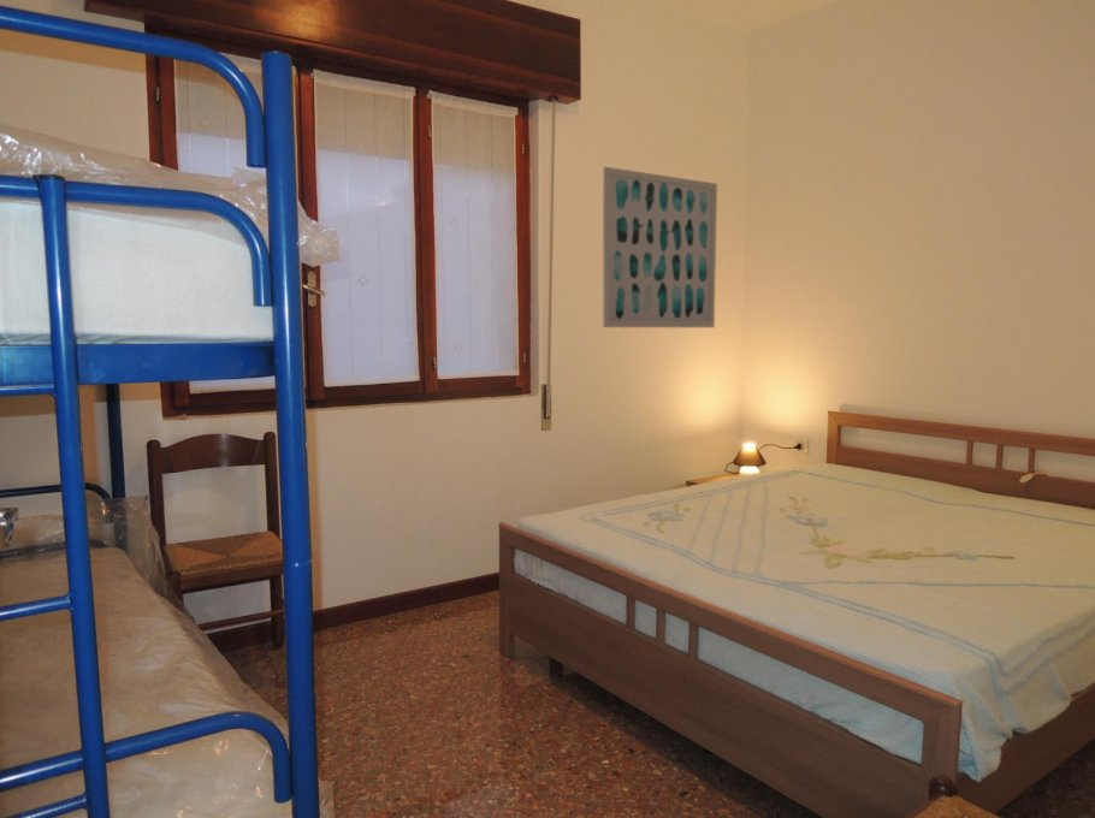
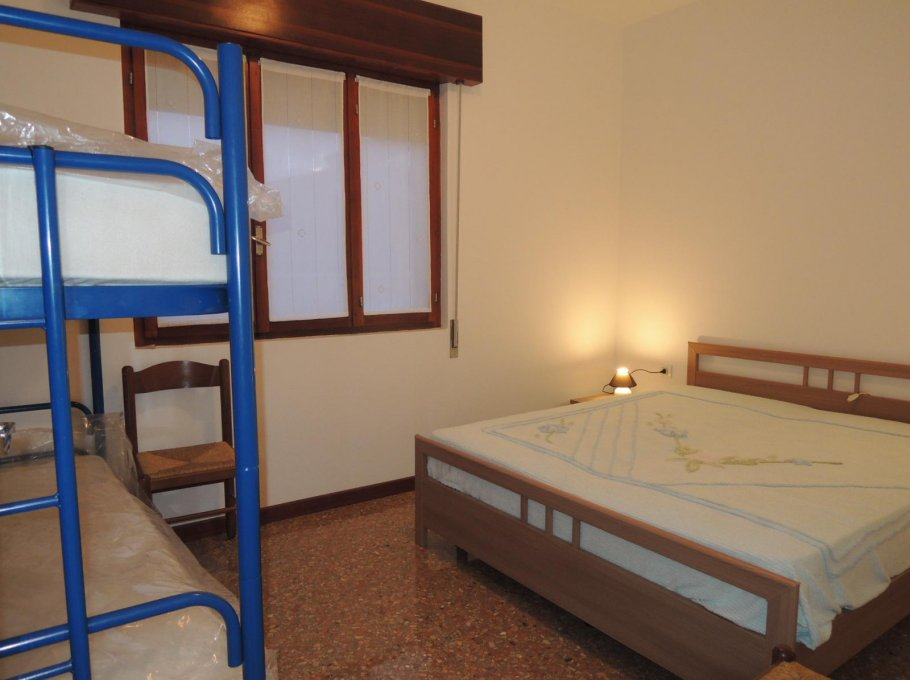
- wall art (662, 251)
